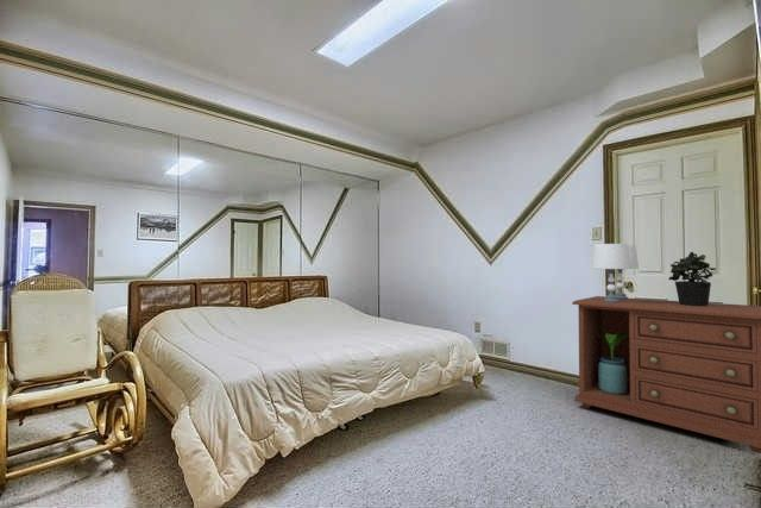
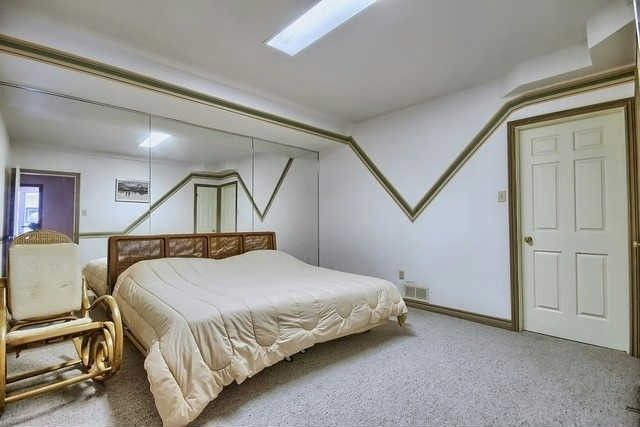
- table lamp (612, 271)
- potted plant (691, 277)
- dresser (665, 359)
